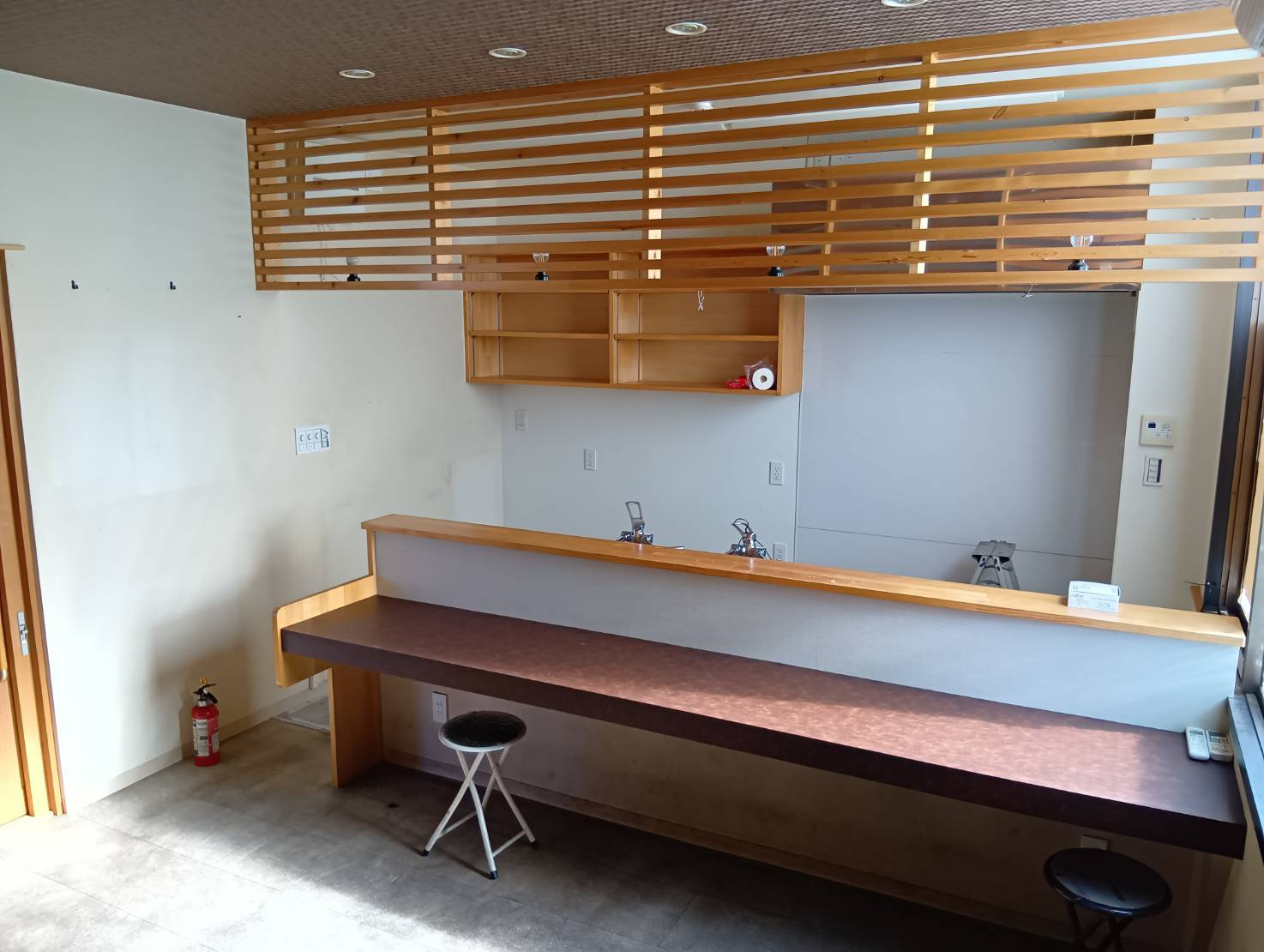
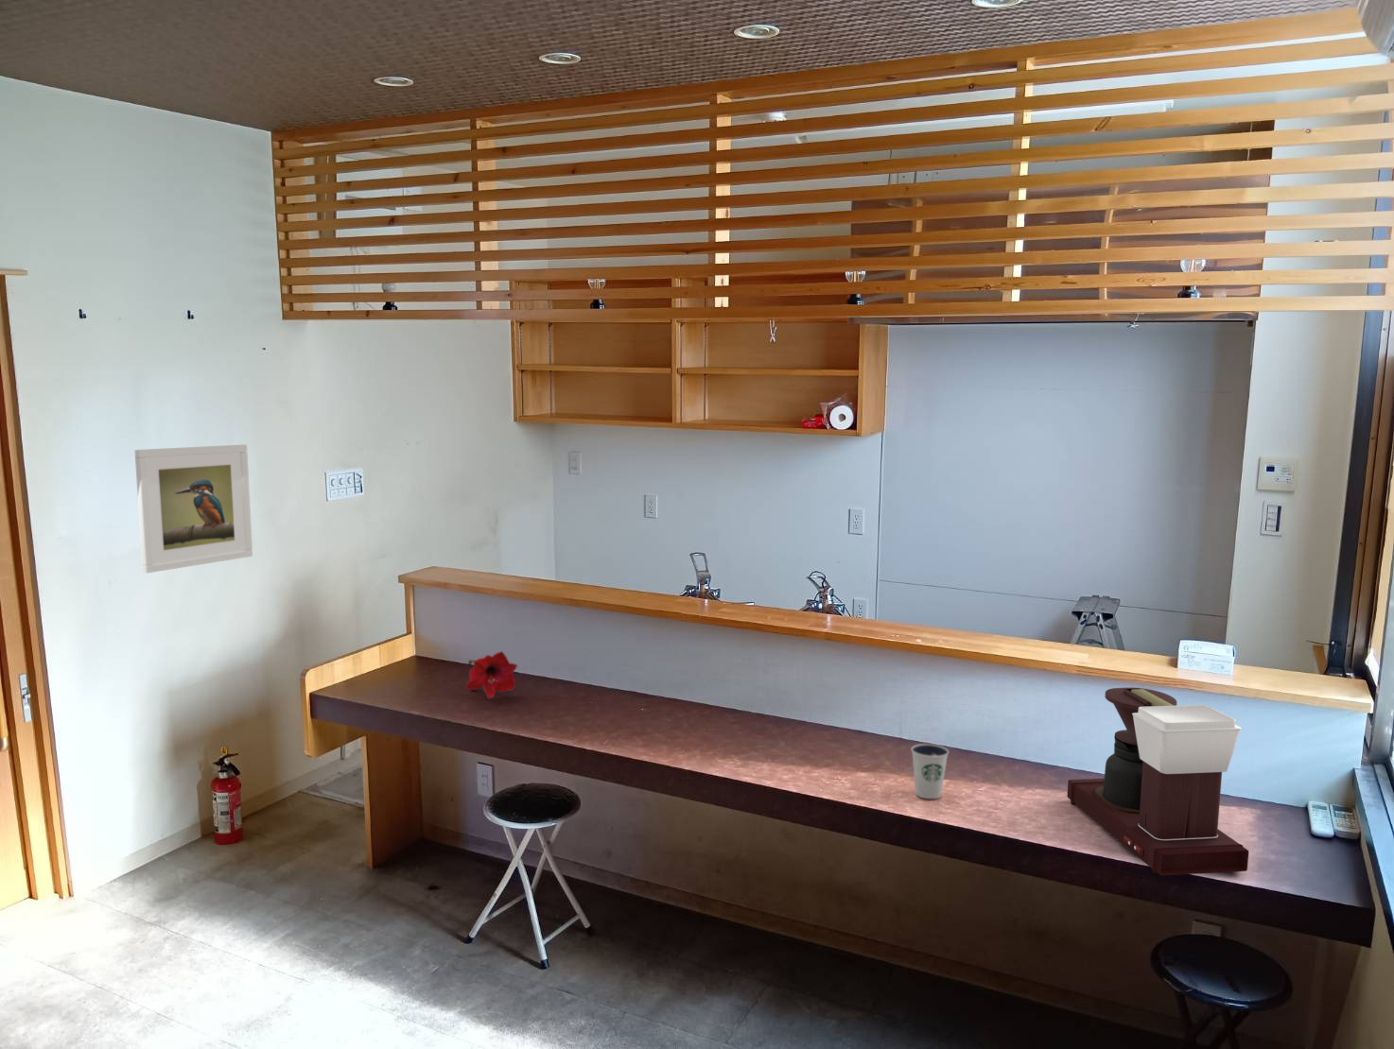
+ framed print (196, 506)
+ flower (491, 669)
+ coffee maker (1154, 767)
+ dixie cup (929, 772)
